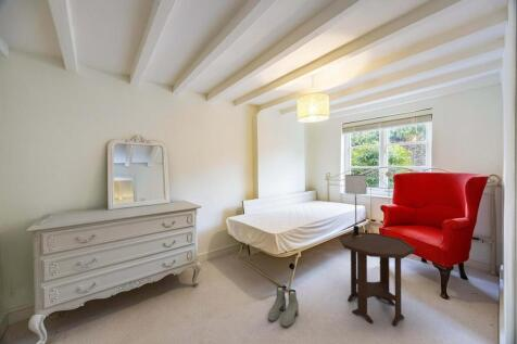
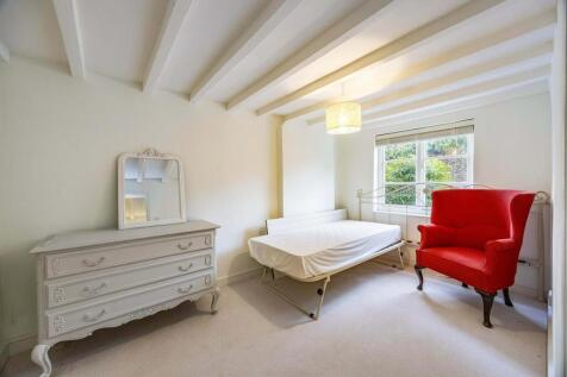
- boots (283, 304)
- side table (380, 275)
- table lamp (355, 204)
